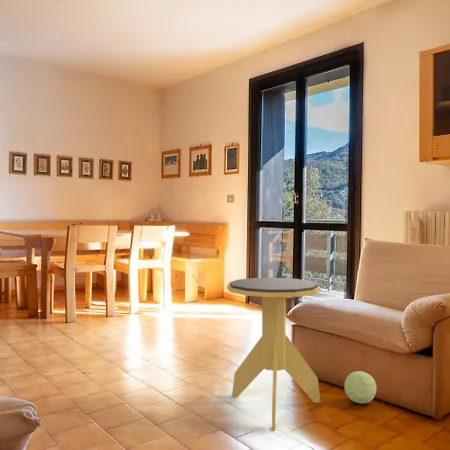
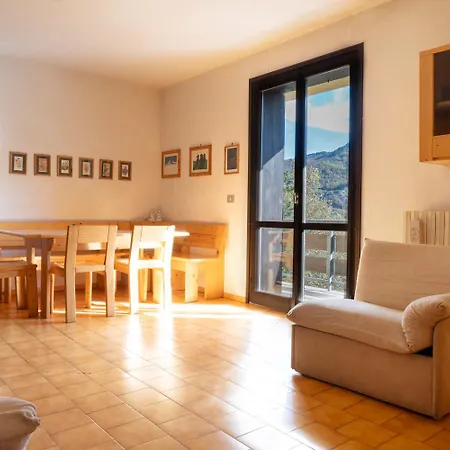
- side table (270, 345)
- plush toy (360, 387)
